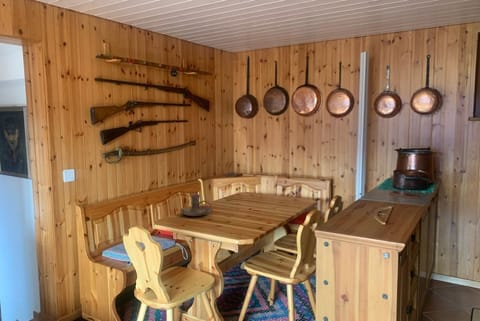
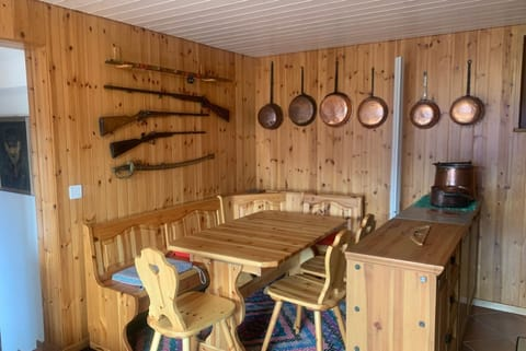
- candle holder (198, 205)
